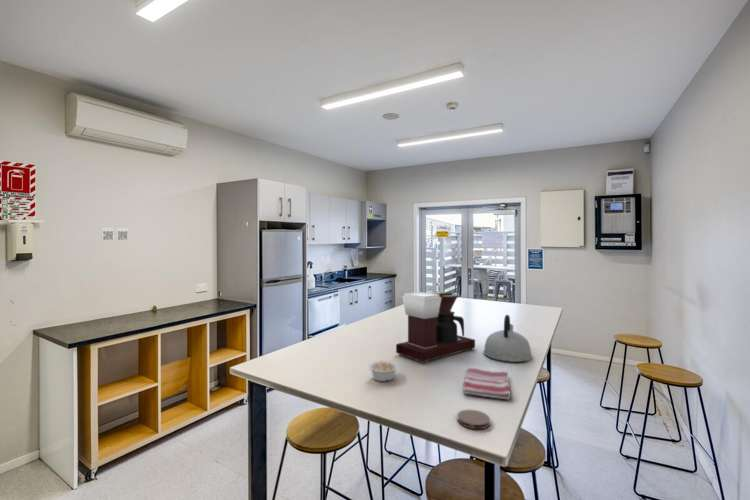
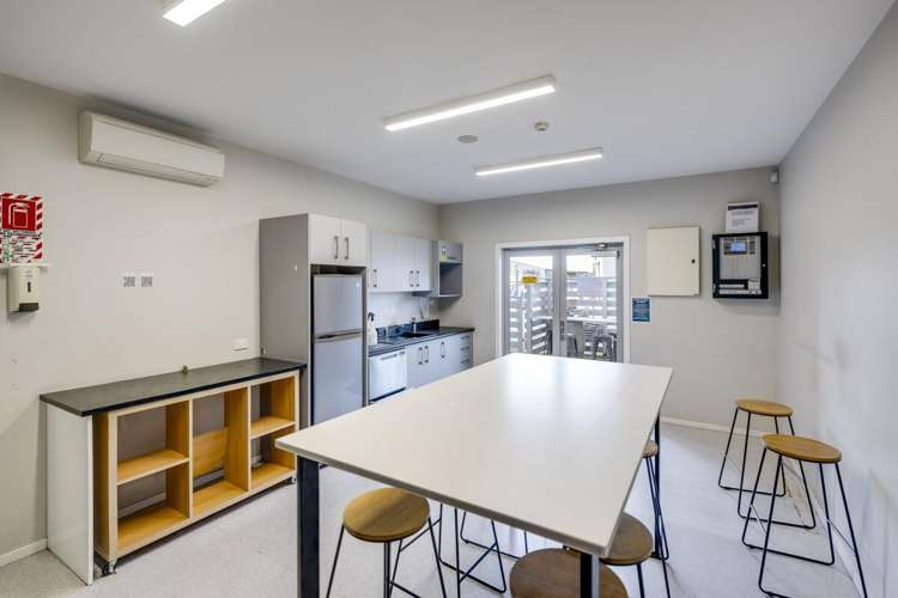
- legume (383, 370)
- dish towel (486, 382)
- coffee maker (436, 322)
- coaster (473, 418)
- kettle (507, 334)
